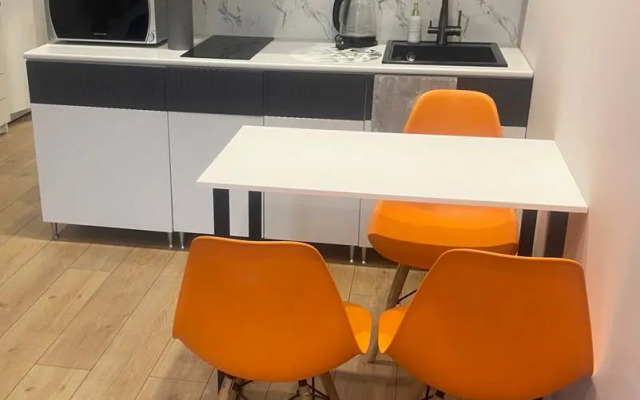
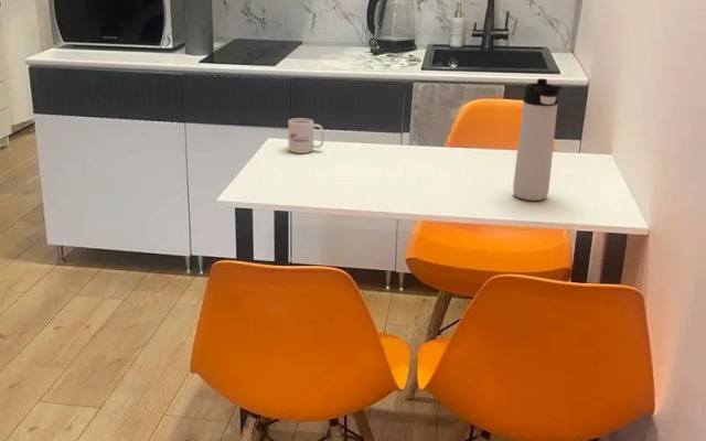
+ thermos bottle (538, 141)
+ mug (306, 136)
